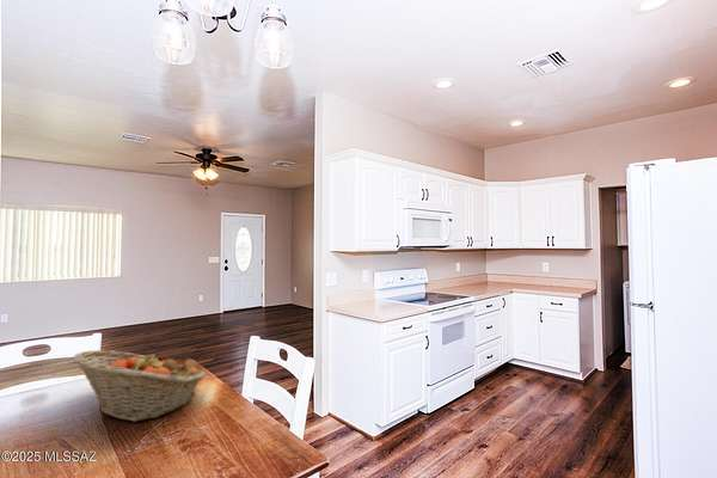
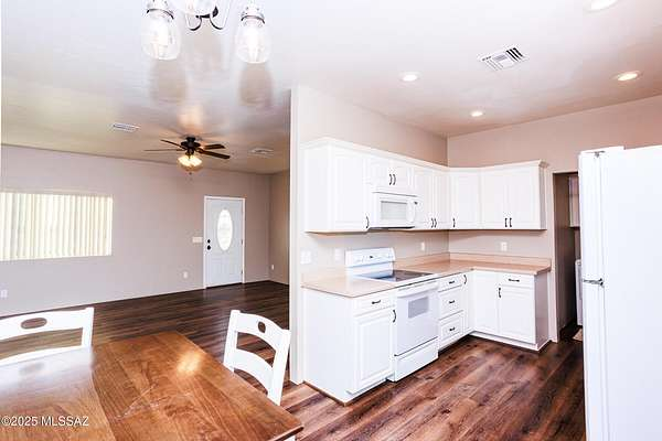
- fruit basket (141, 375)
